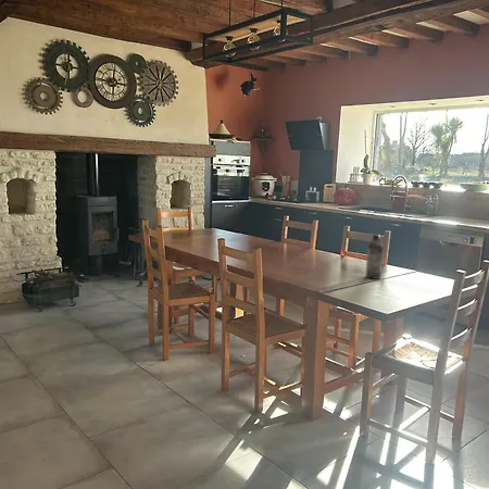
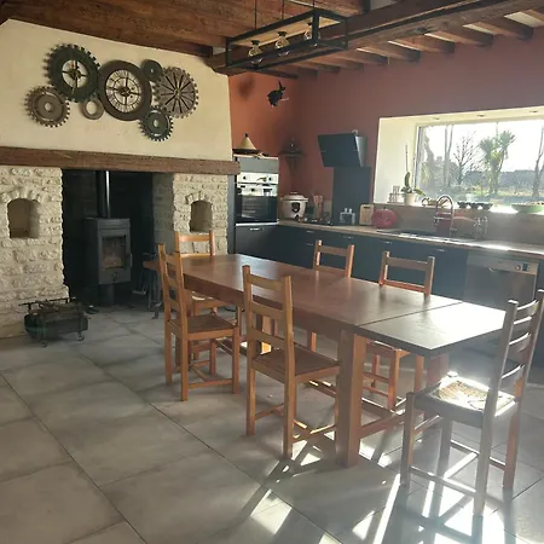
- water bottle (374, 255)
